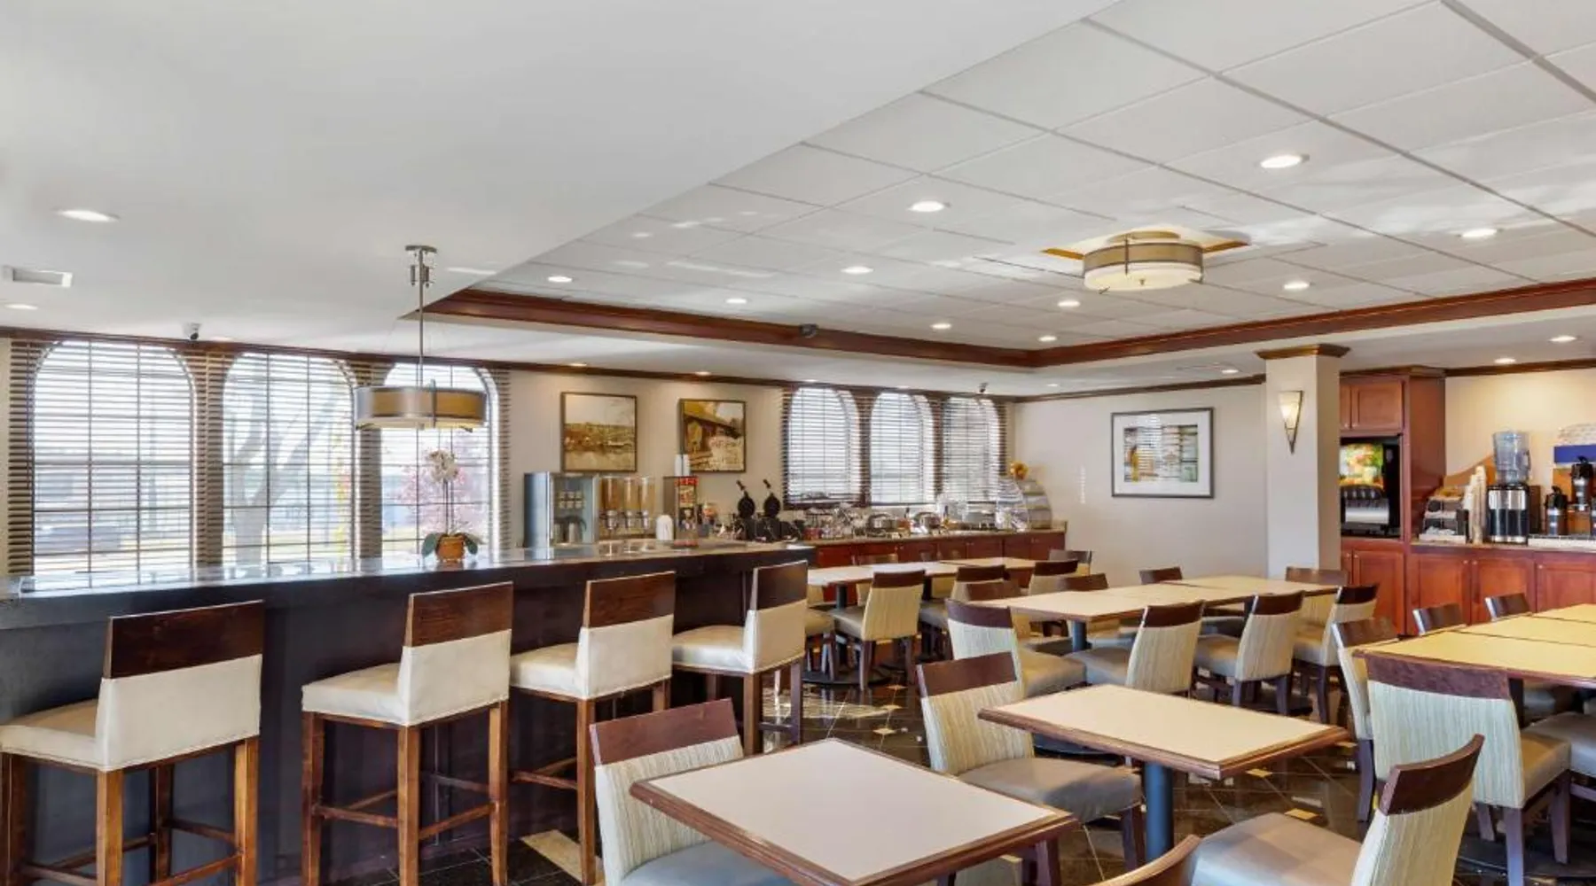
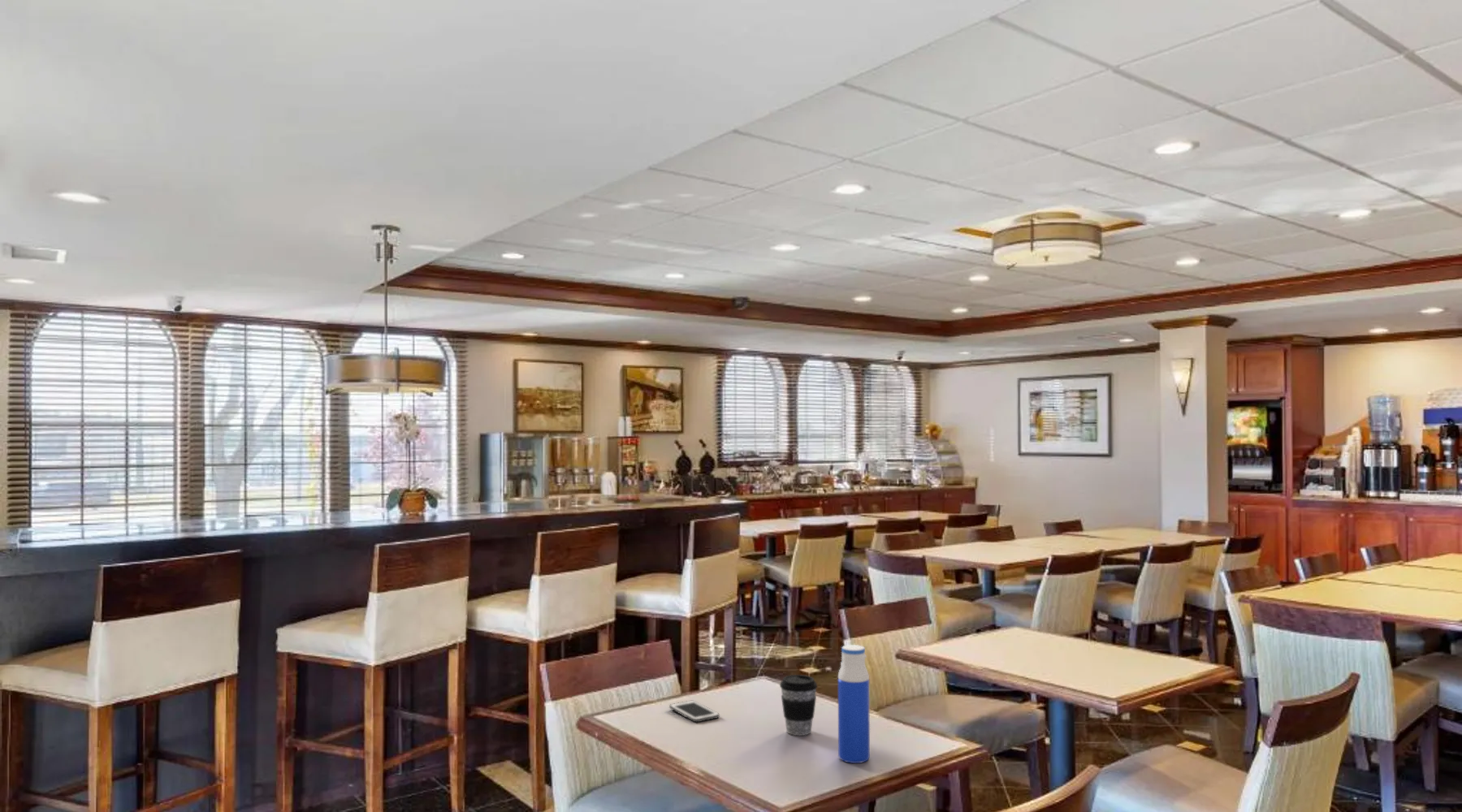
+ water bottle (854, 702)
+ cell phone (694, 710)
+ coffee cup (798, 705)
